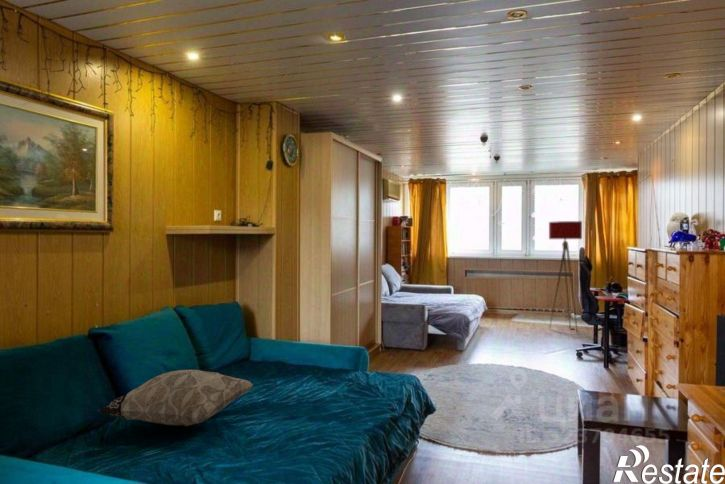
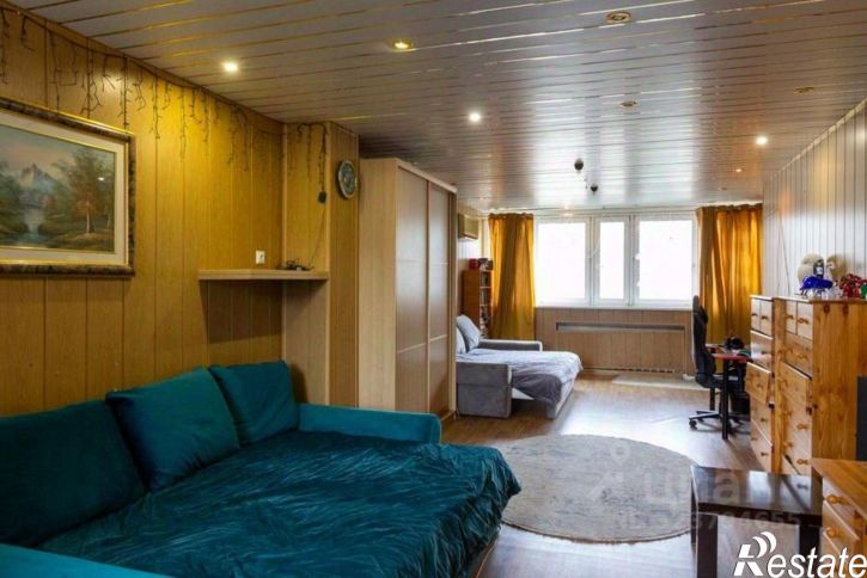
- decorative pillow (182, 396)
- floor lamp (565, 276)
